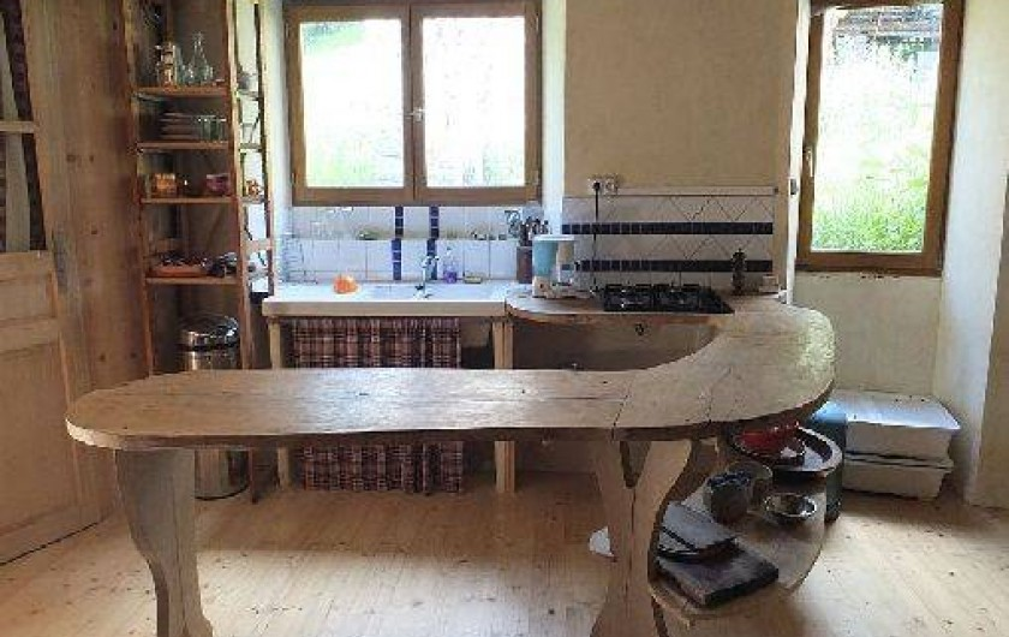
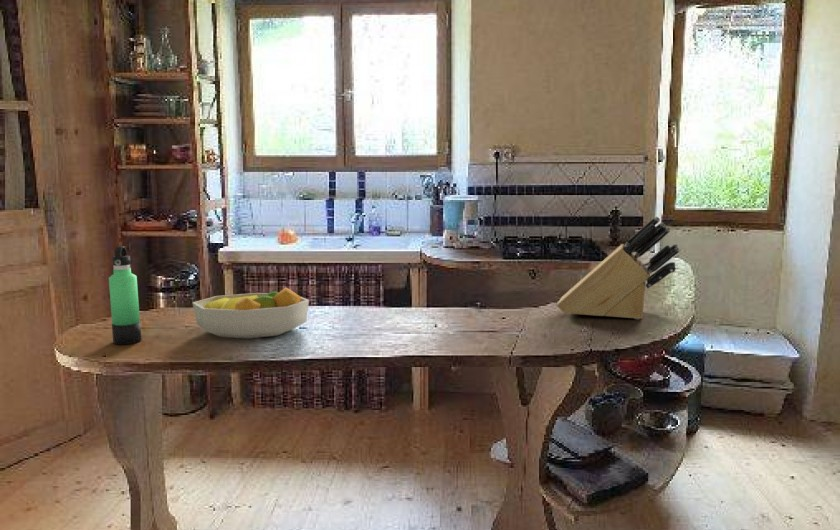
+ fruit bowl (251, 309)
+ thermos bottle (124, 294)
+ knife block (617, 266)
